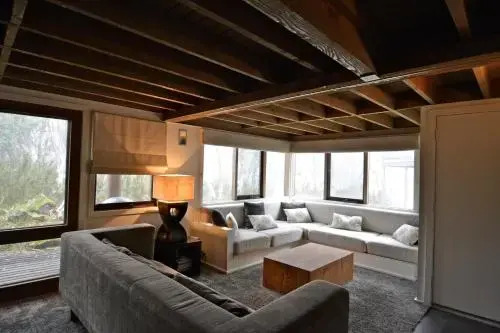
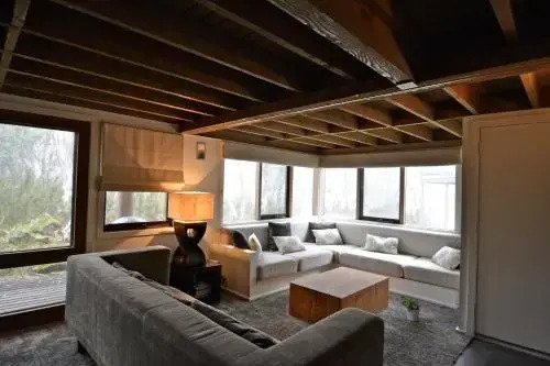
+ potted plant (408, 307)
